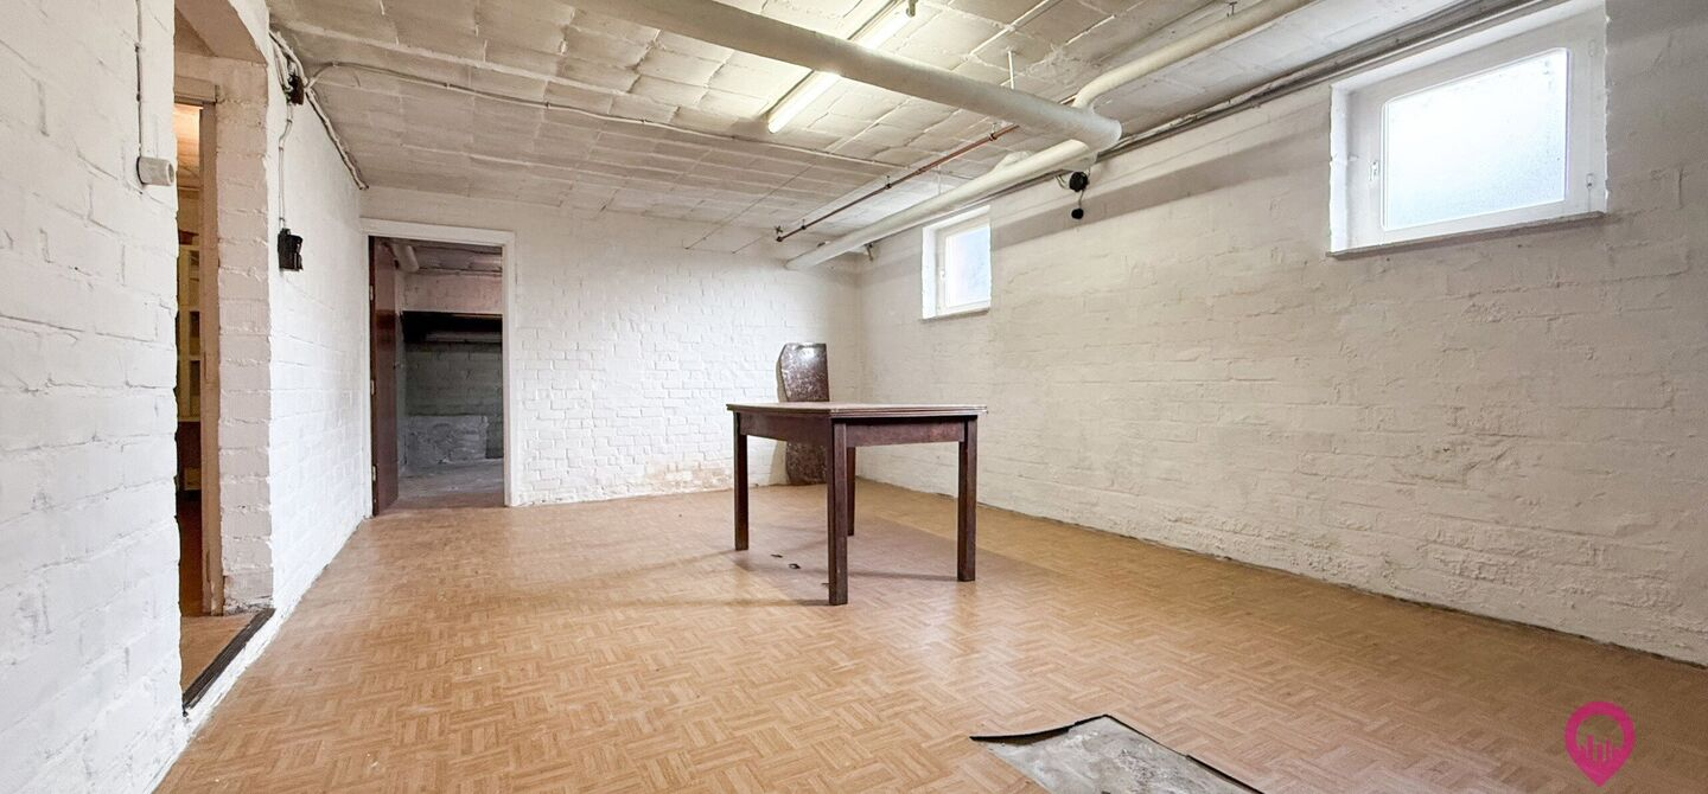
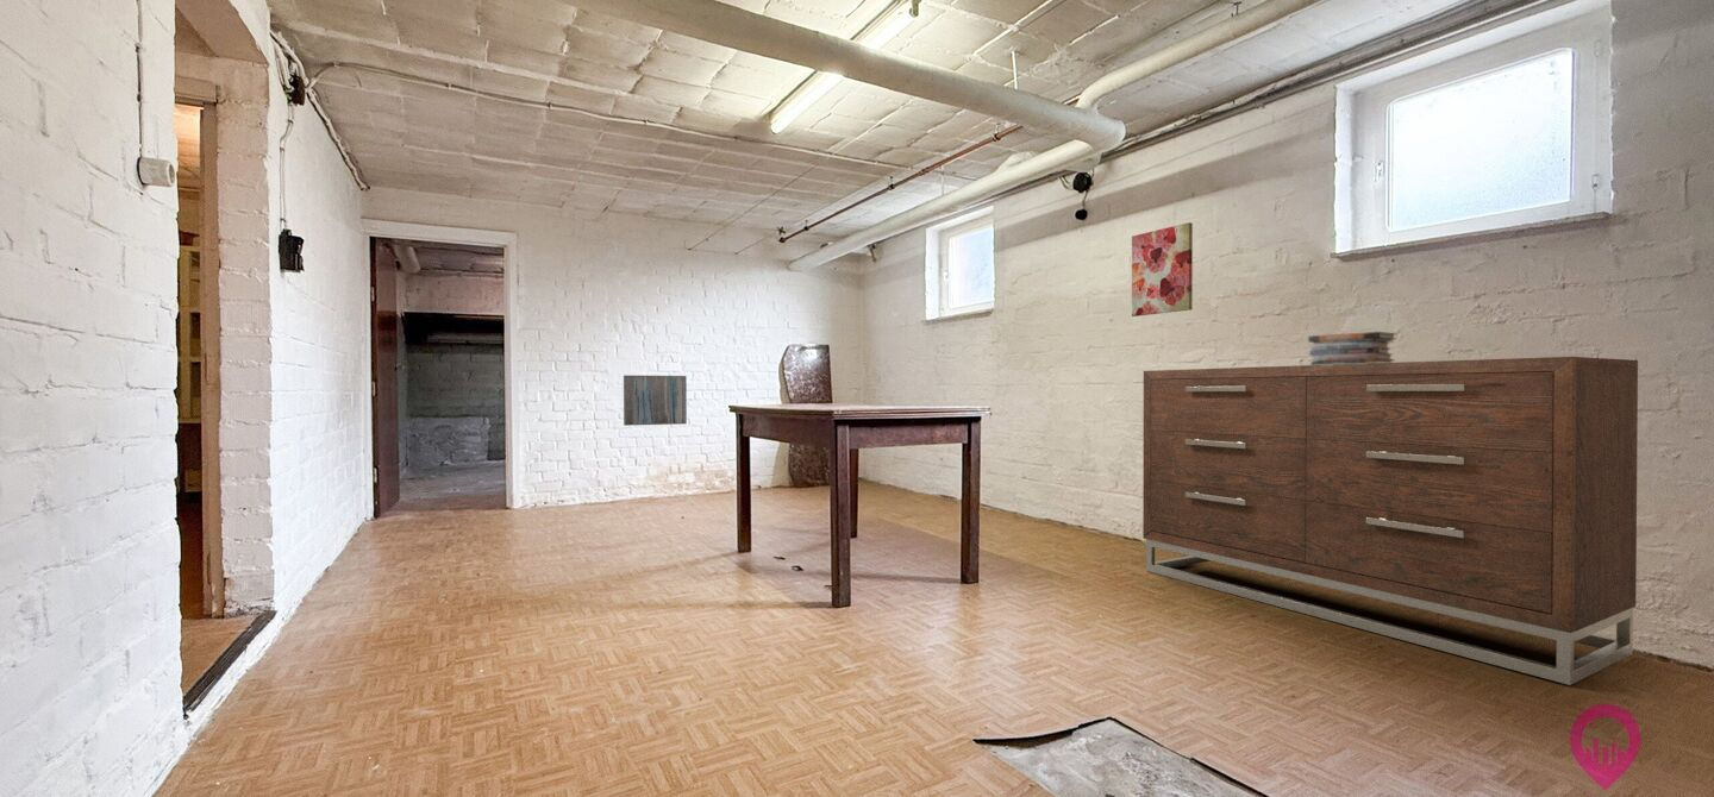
+ wall art (655, 400)
+ wall art (1161, 271)
+ book stack (1350, 350)
+ dresser (1340, 485)
